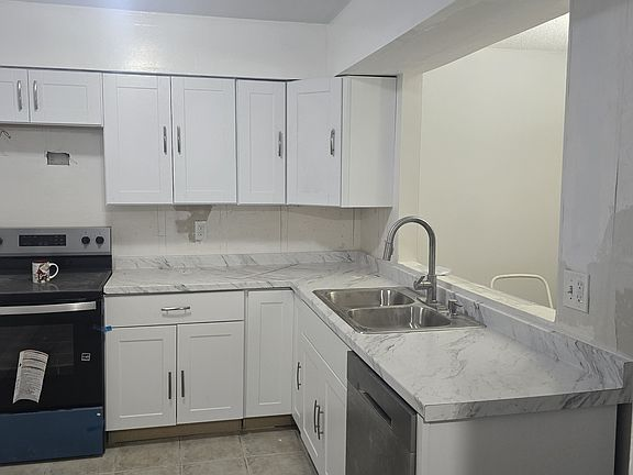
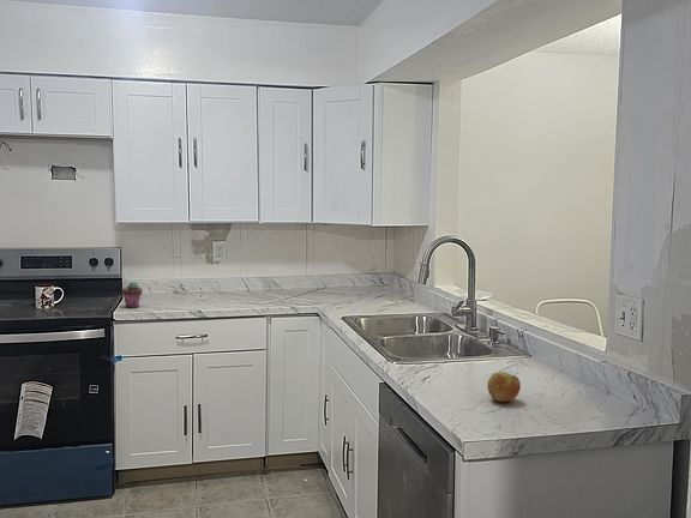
+ apple (503, 386)
+ potted succulent (132, 294)
